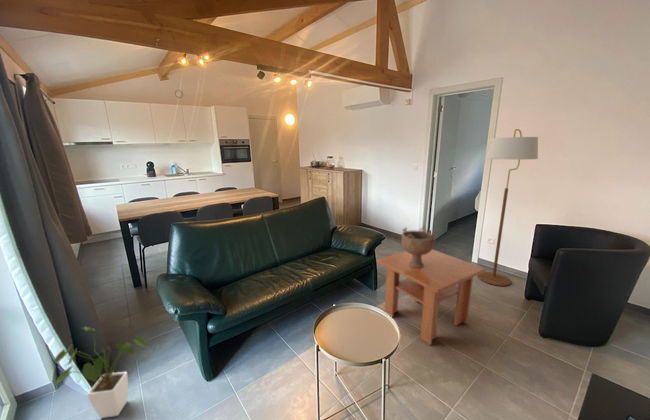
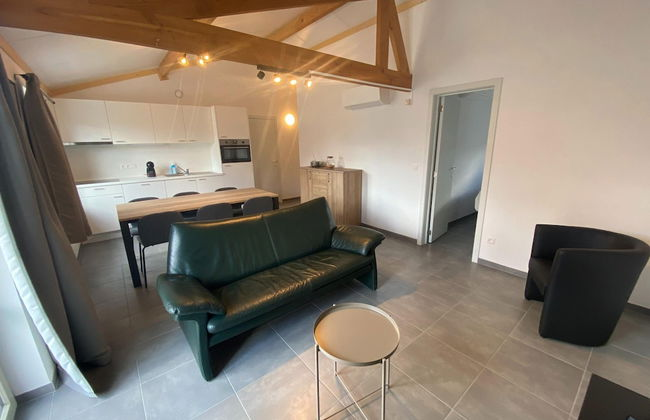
- house plant (110, 369)
- coffee table (426, 291)
- floor lamp (504, 208)
- decorative bowl (417, 247)
